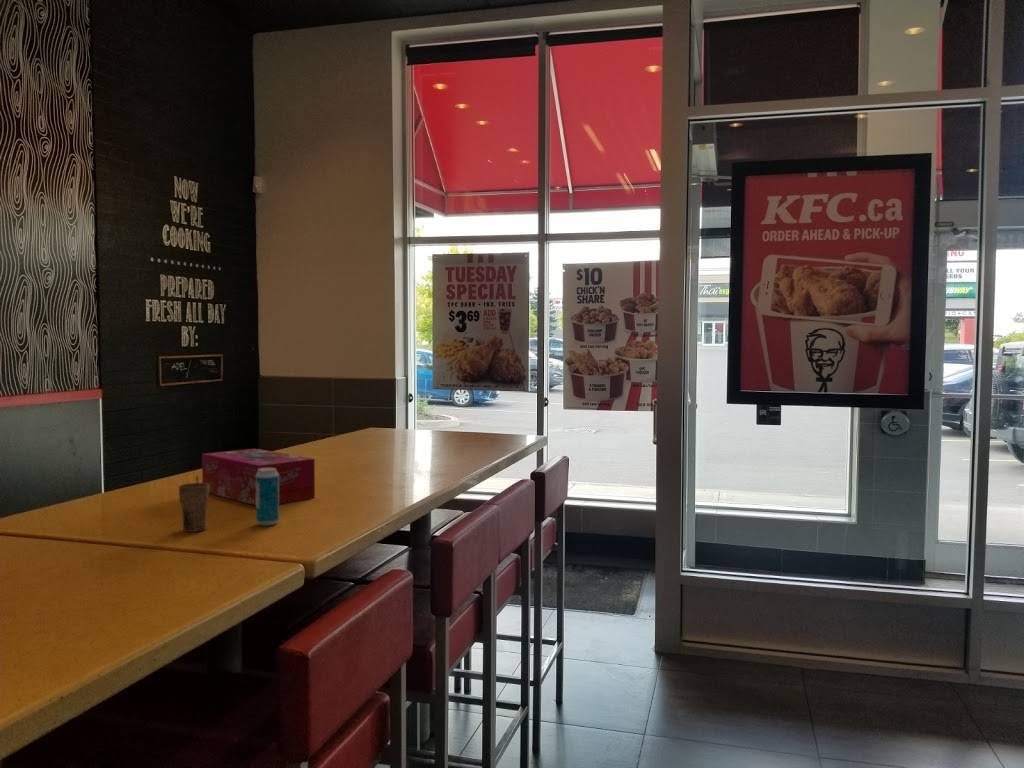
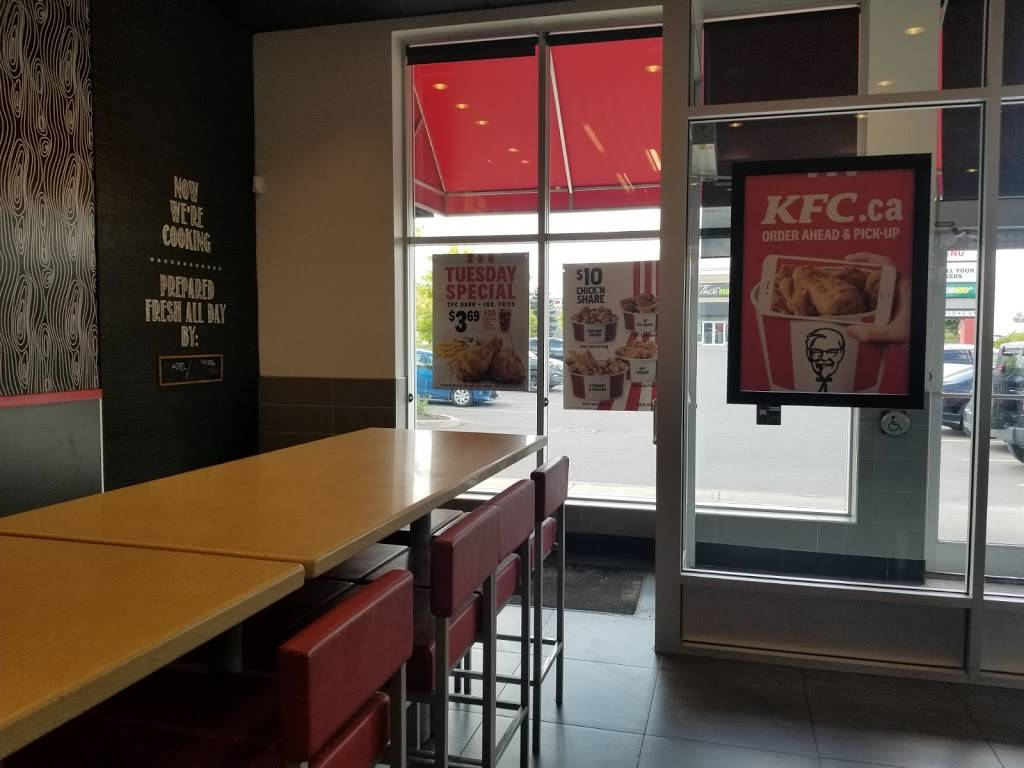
- tissue box (255, 475)
- cup (194, 501)
- beverage can (267, 496)
